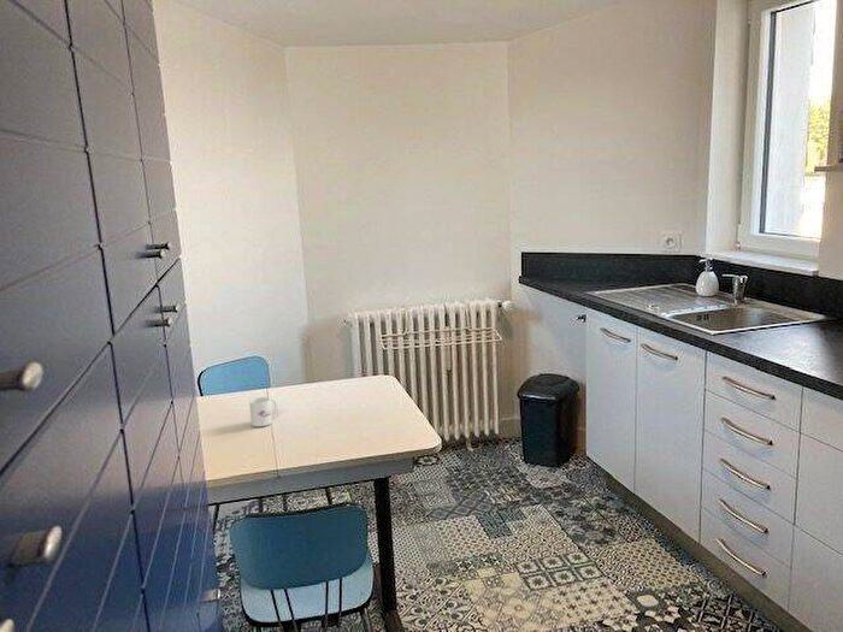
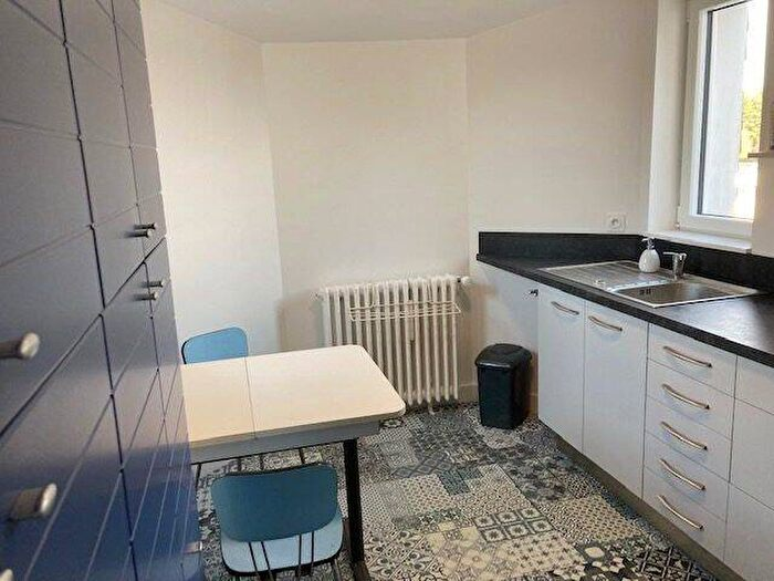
- mug (264, 410)
